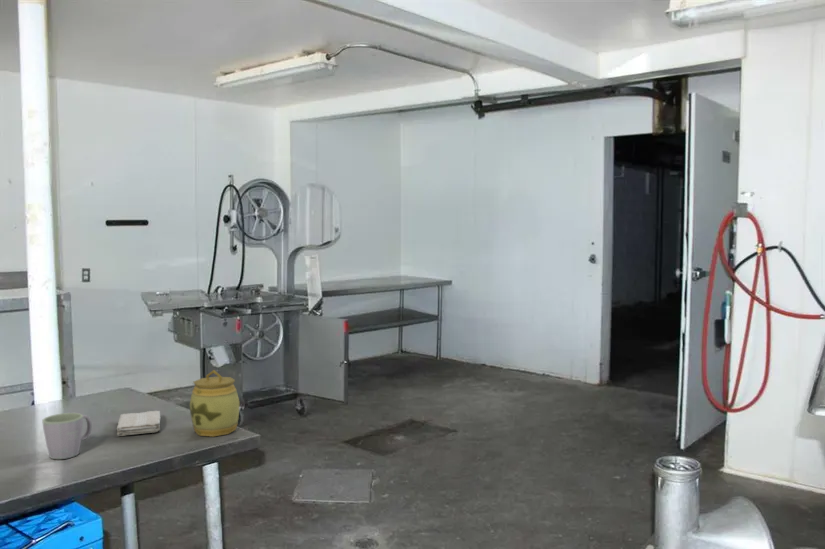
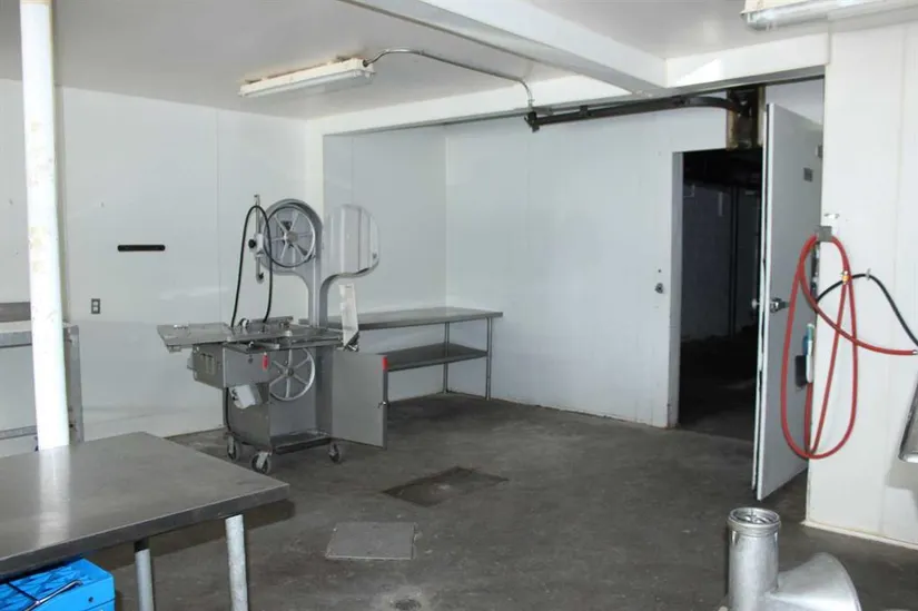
- jar (214, 400)
- washcloth (139, 421)
- mug (69, 434)
